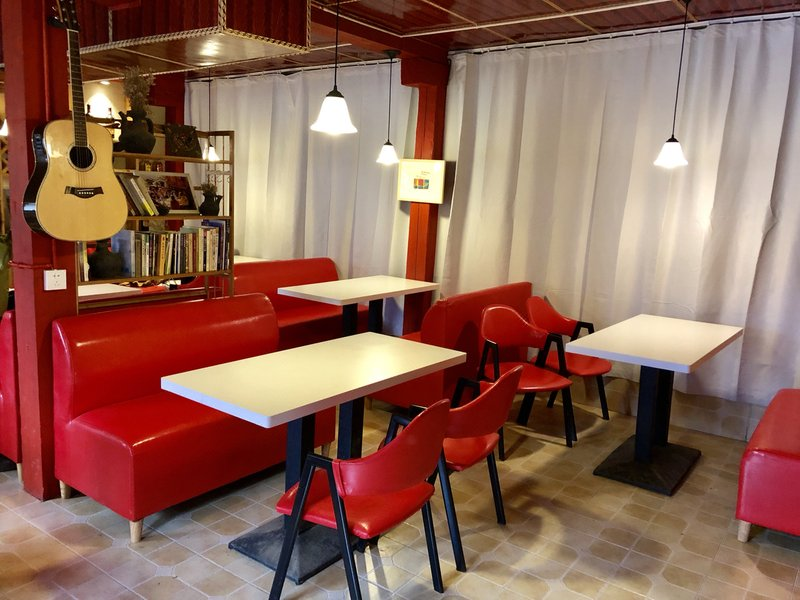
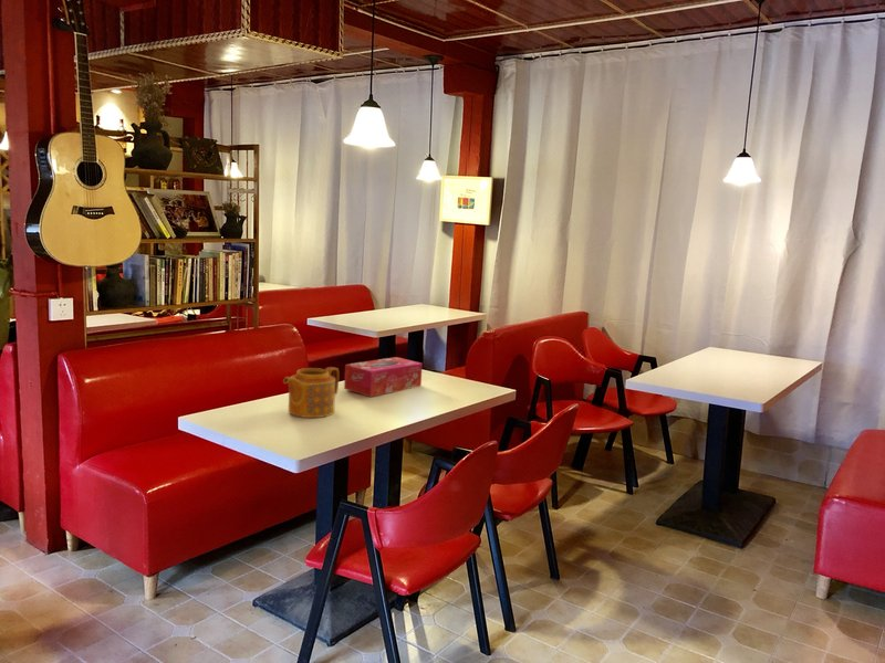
+ tissue box (384, 376)
+ teapot (311, 391)
